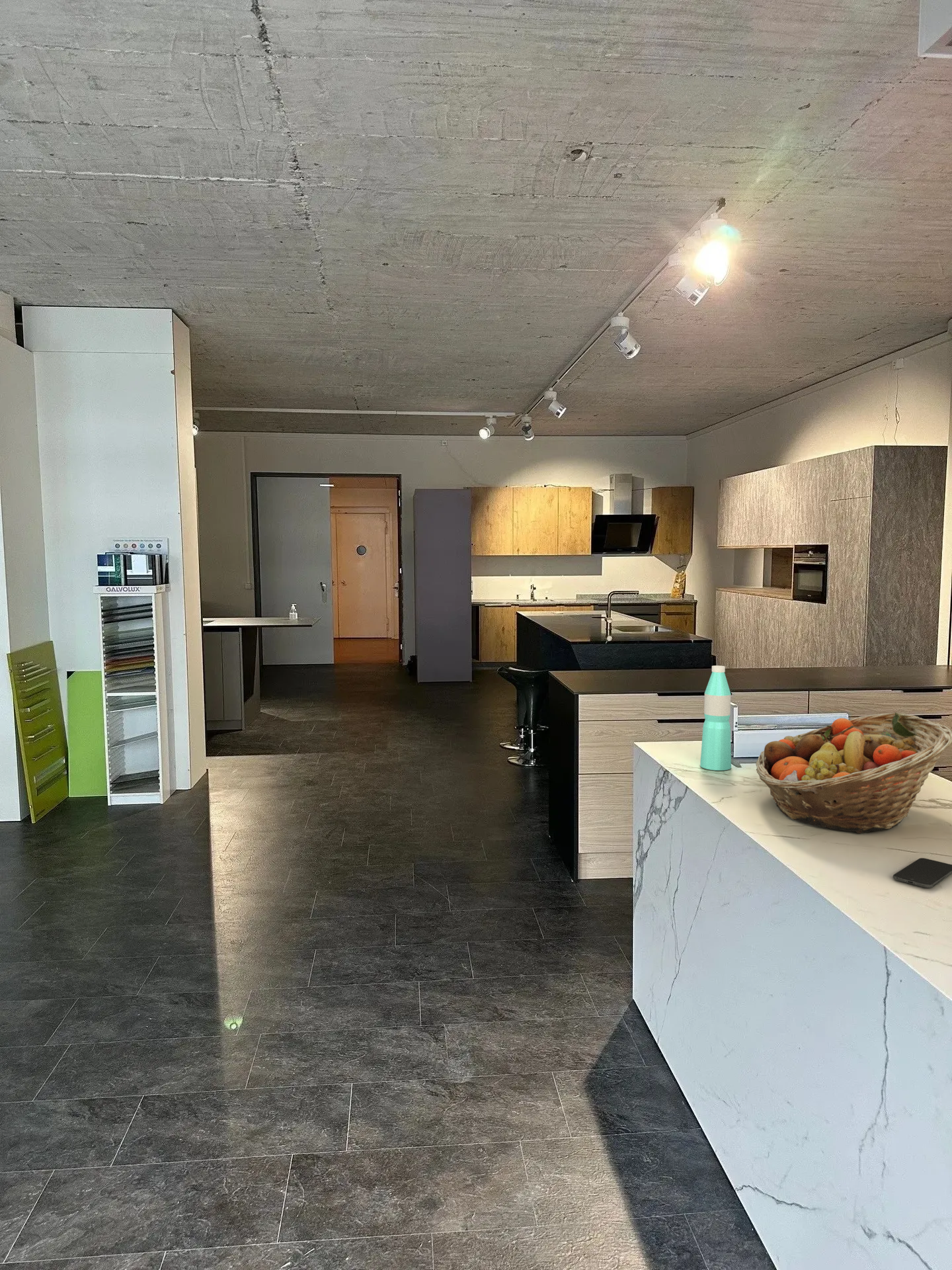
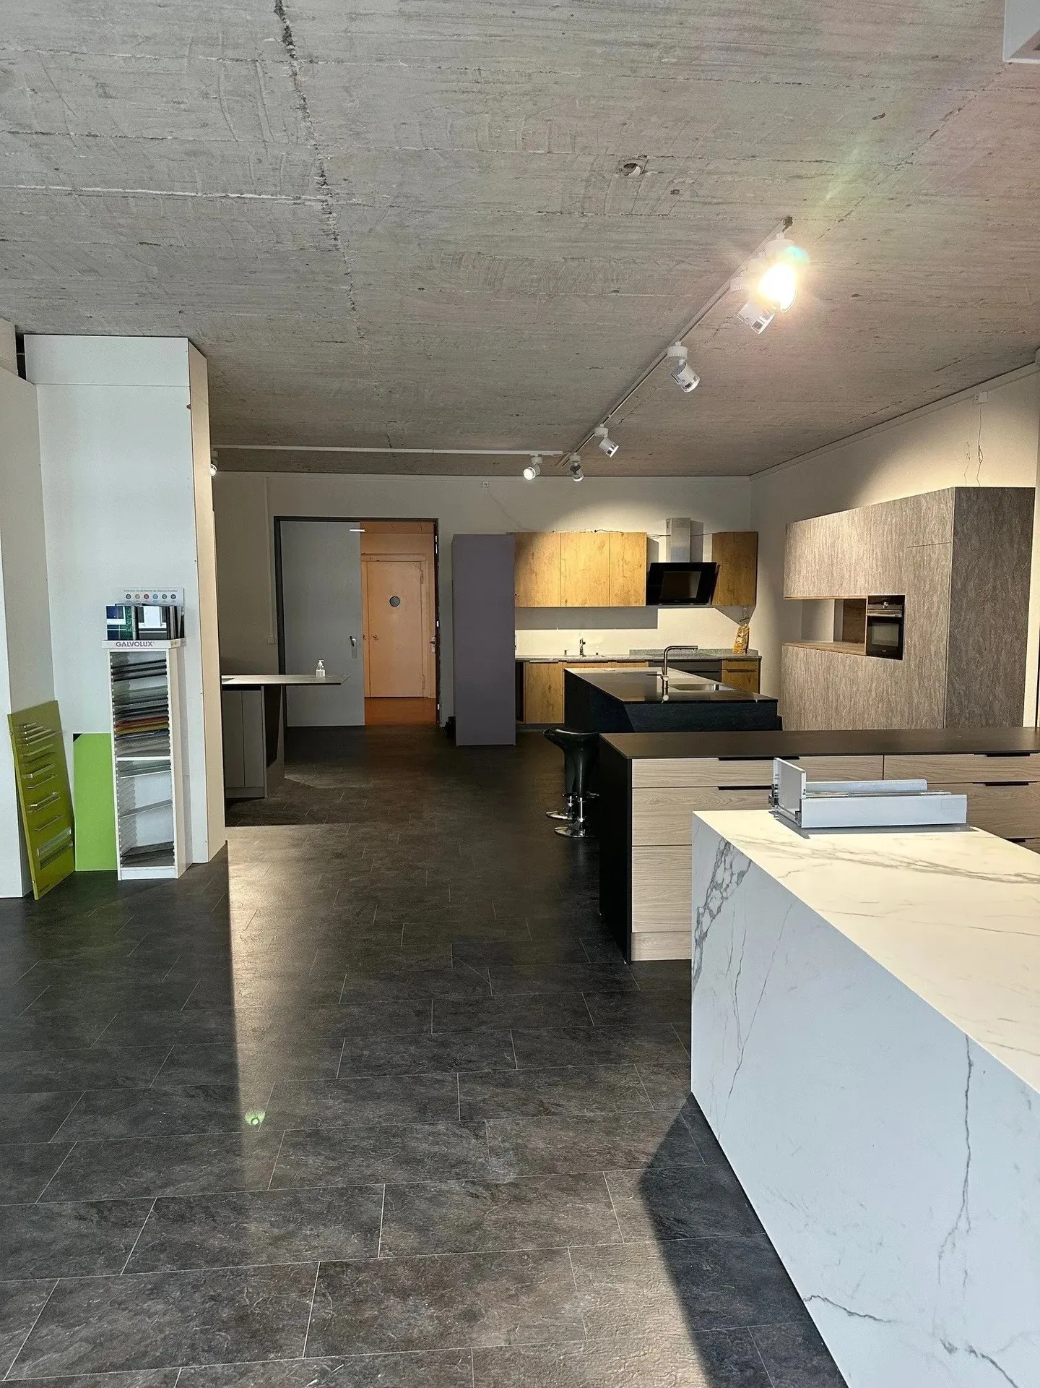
- water bottle (717, 716)
- smartphone (925, 872)
- fruit basket (848, 765)
